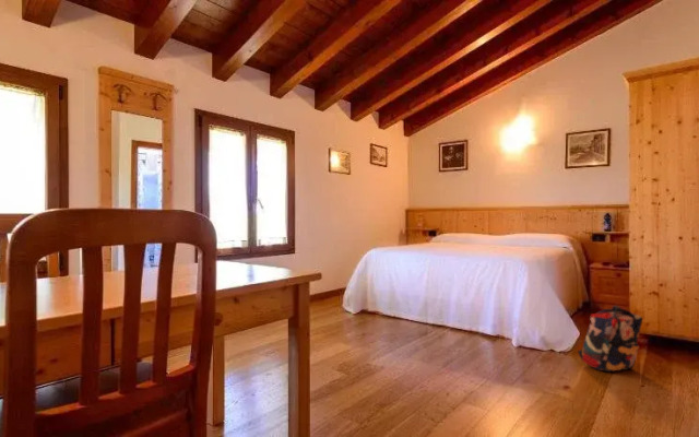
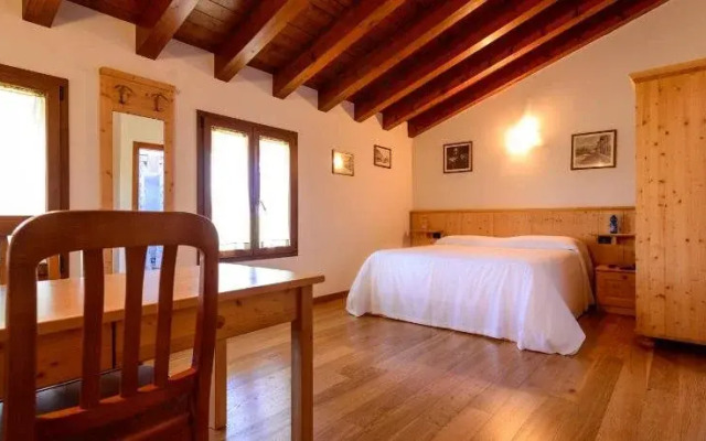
- backpack (608, 335)
